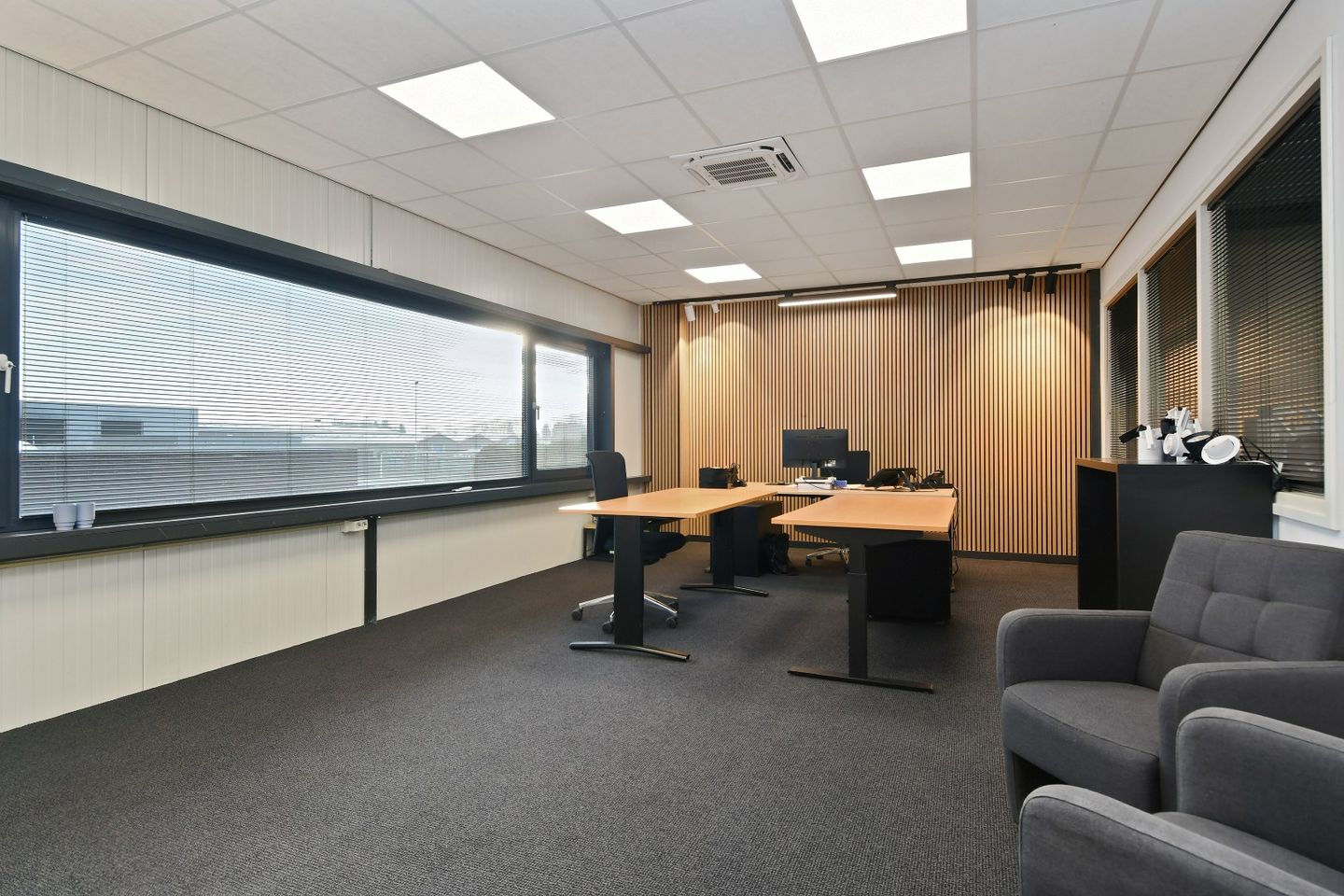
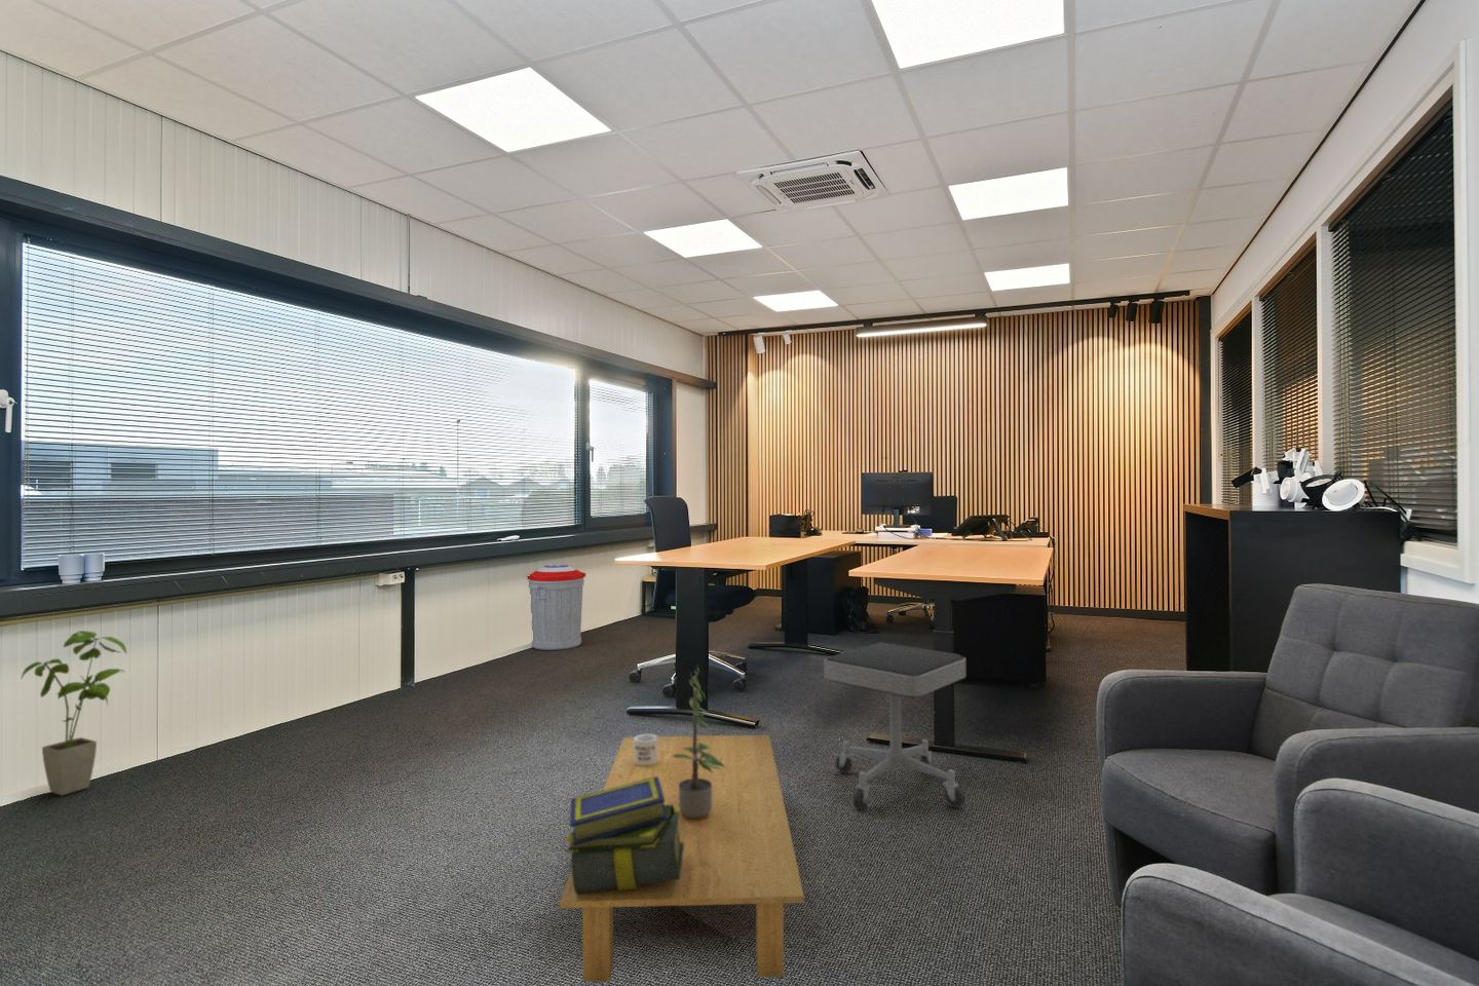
+ potted plant (699, 738)
+ house plant (81, 709)
+ stack of books (625, 835)
+ trash can (556, 605)
+ coffee table (691, 832)
+ mug (646, 747)
+ stool (896, 721)
